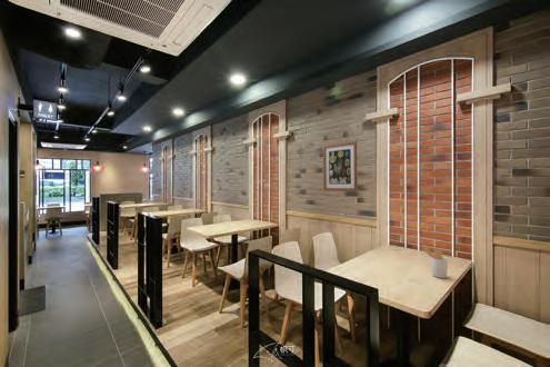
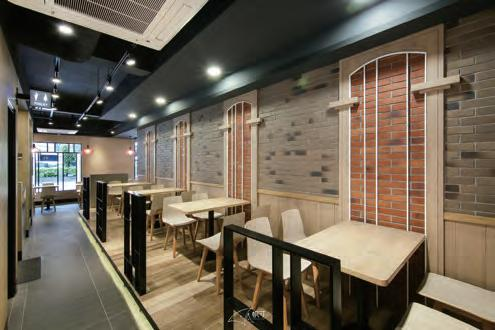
- wall art (339, 167)
- utensil holder (434, 261)
